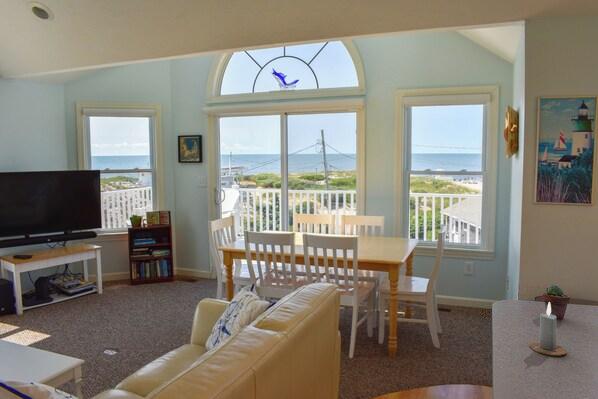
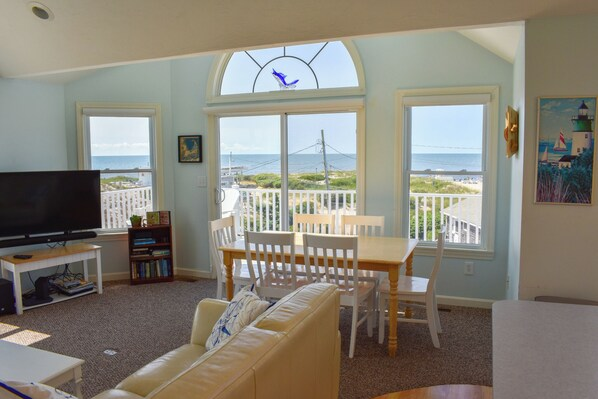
- potted succulent (555, 301)
- candle (548, 325)
